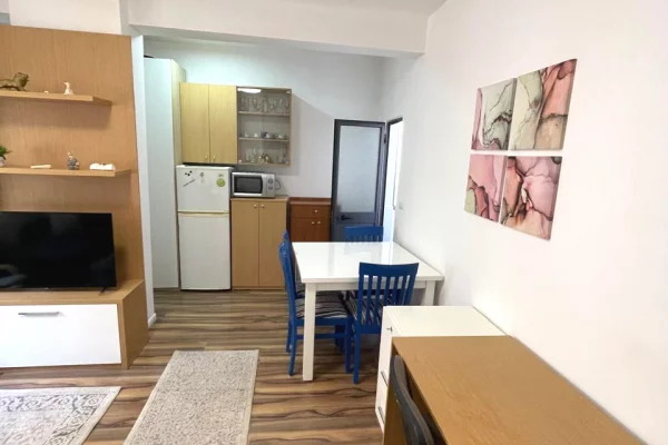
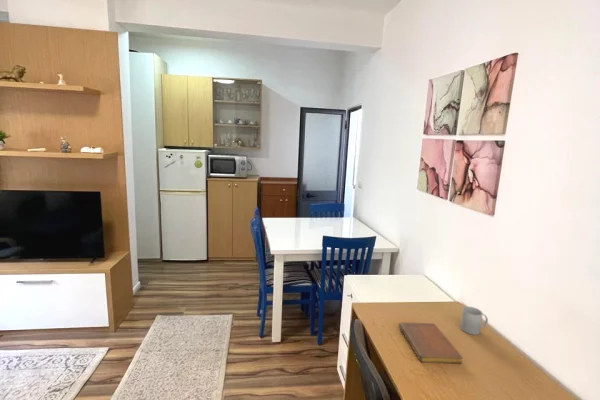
+ mug (474, 320)
+ notebook (428, 341)
